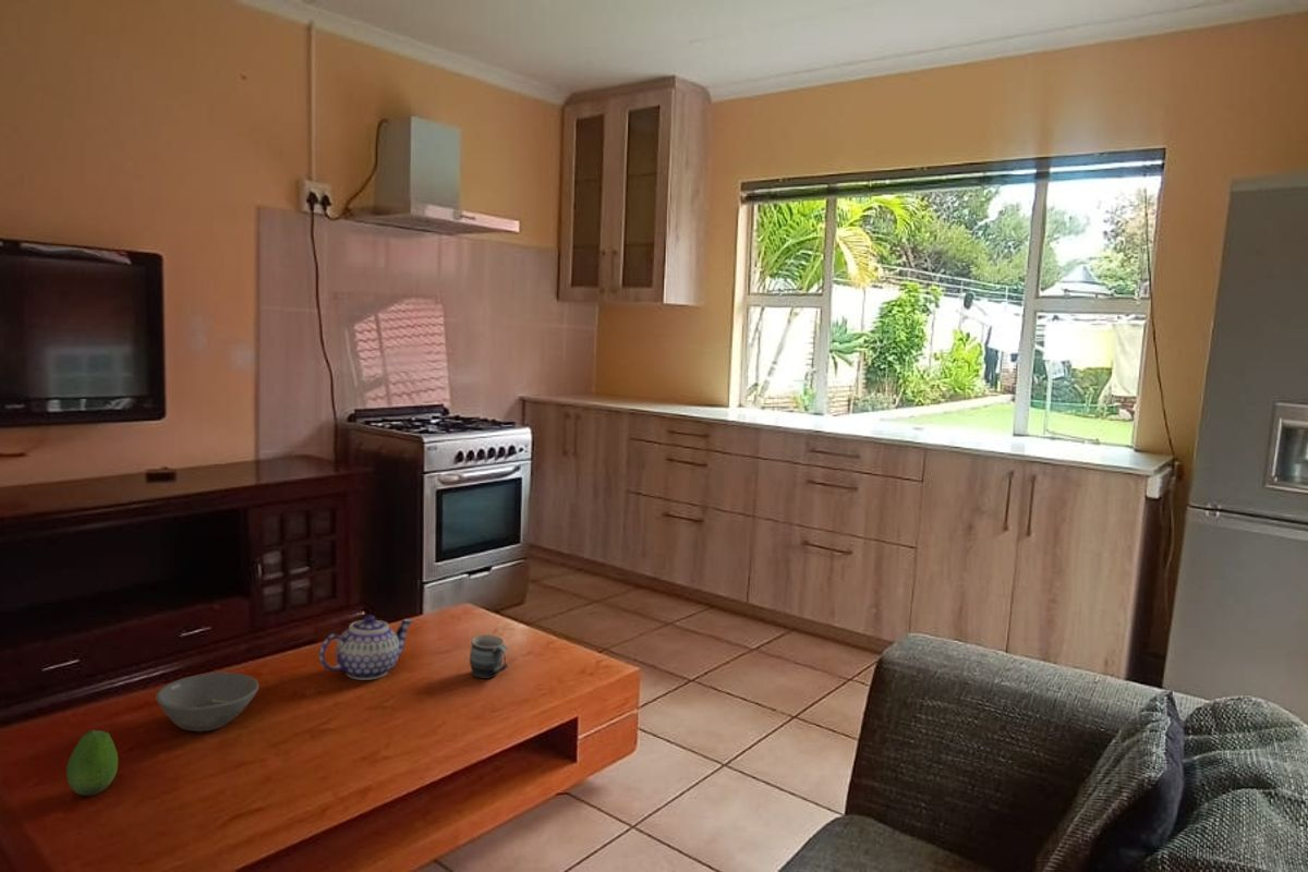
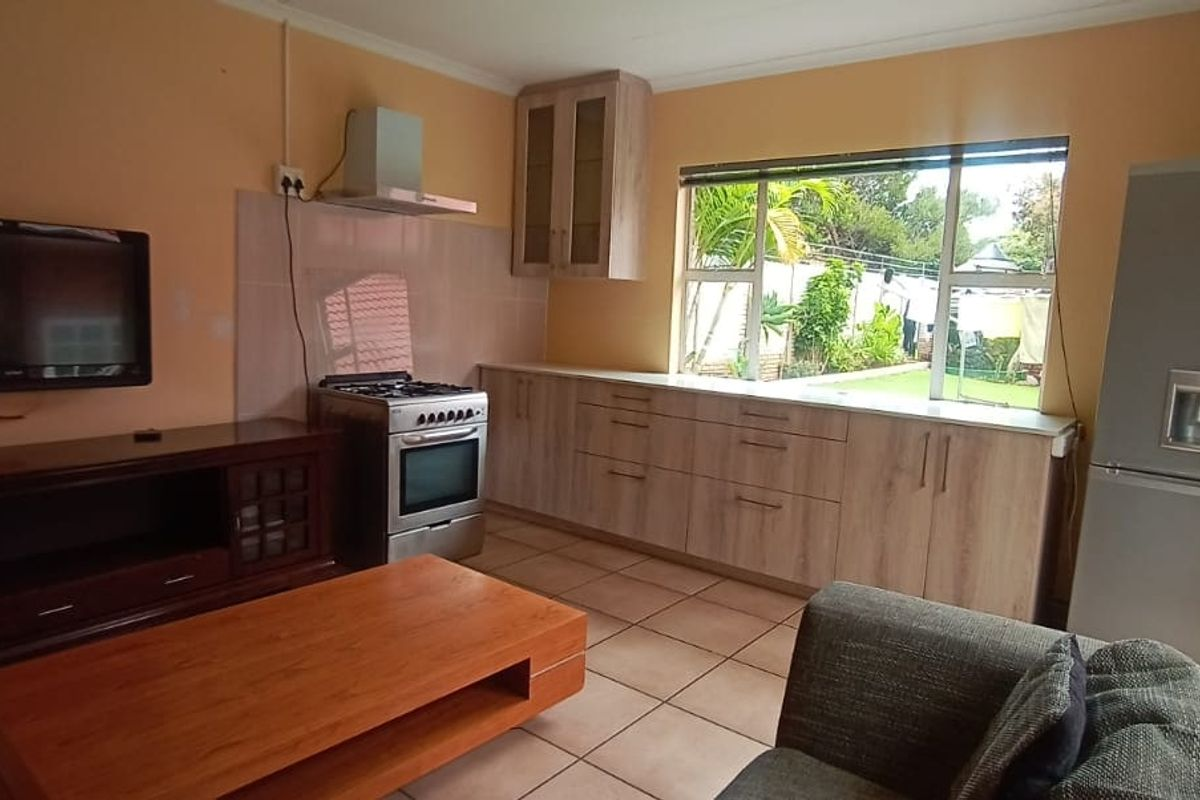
- bowl (208, 705)
- mug (492, 657)
- fruit (92, 761)
- teapot (367, 643)
